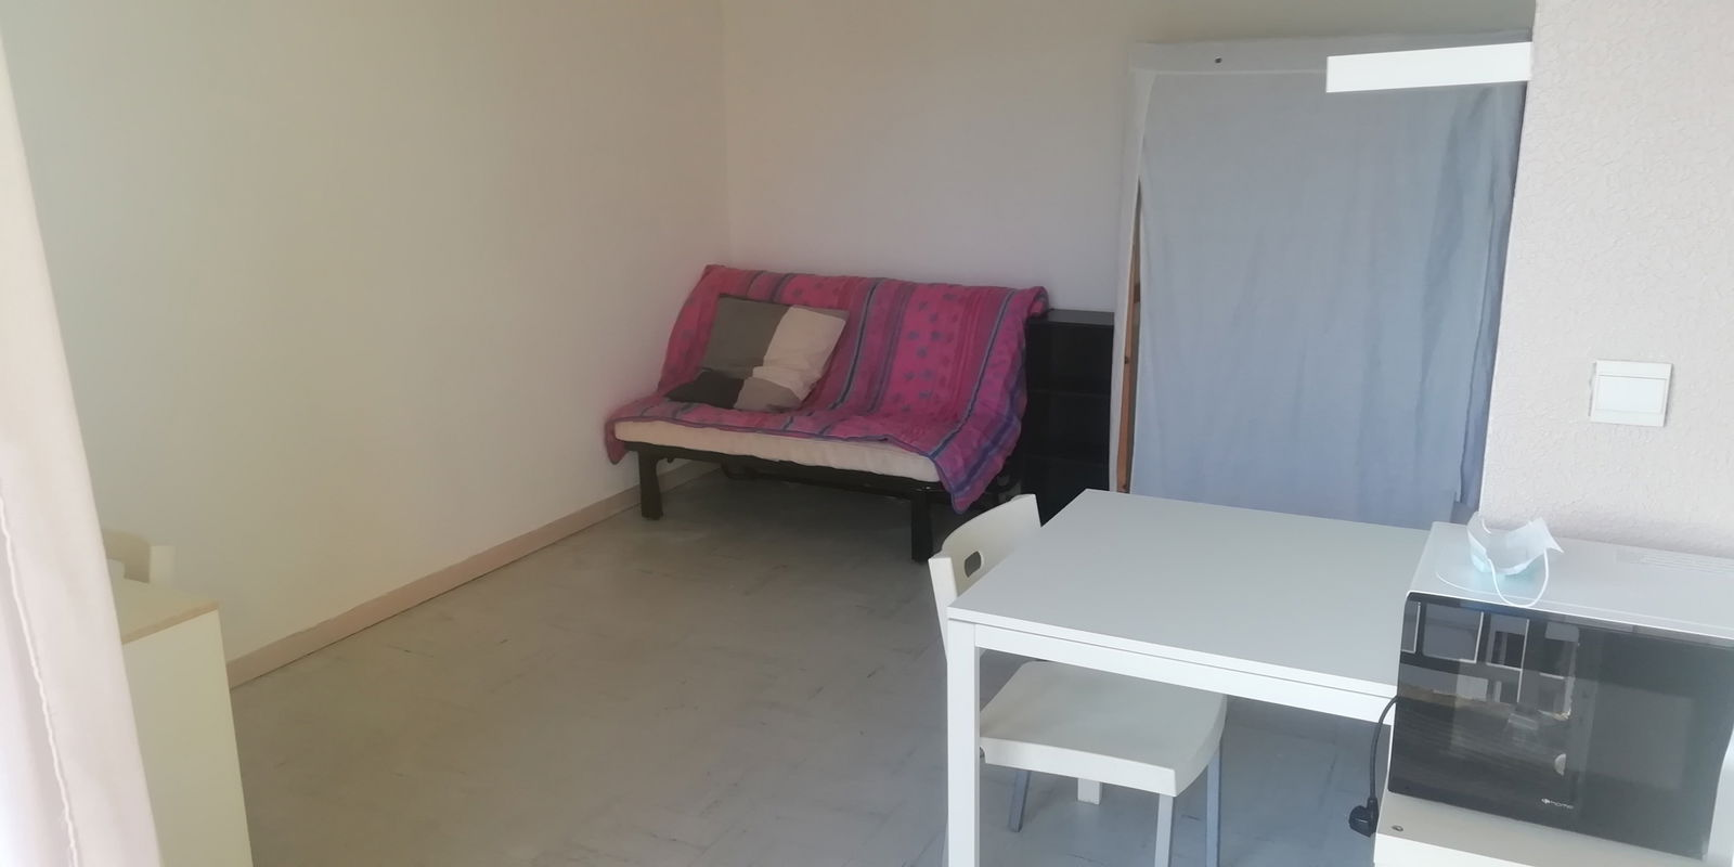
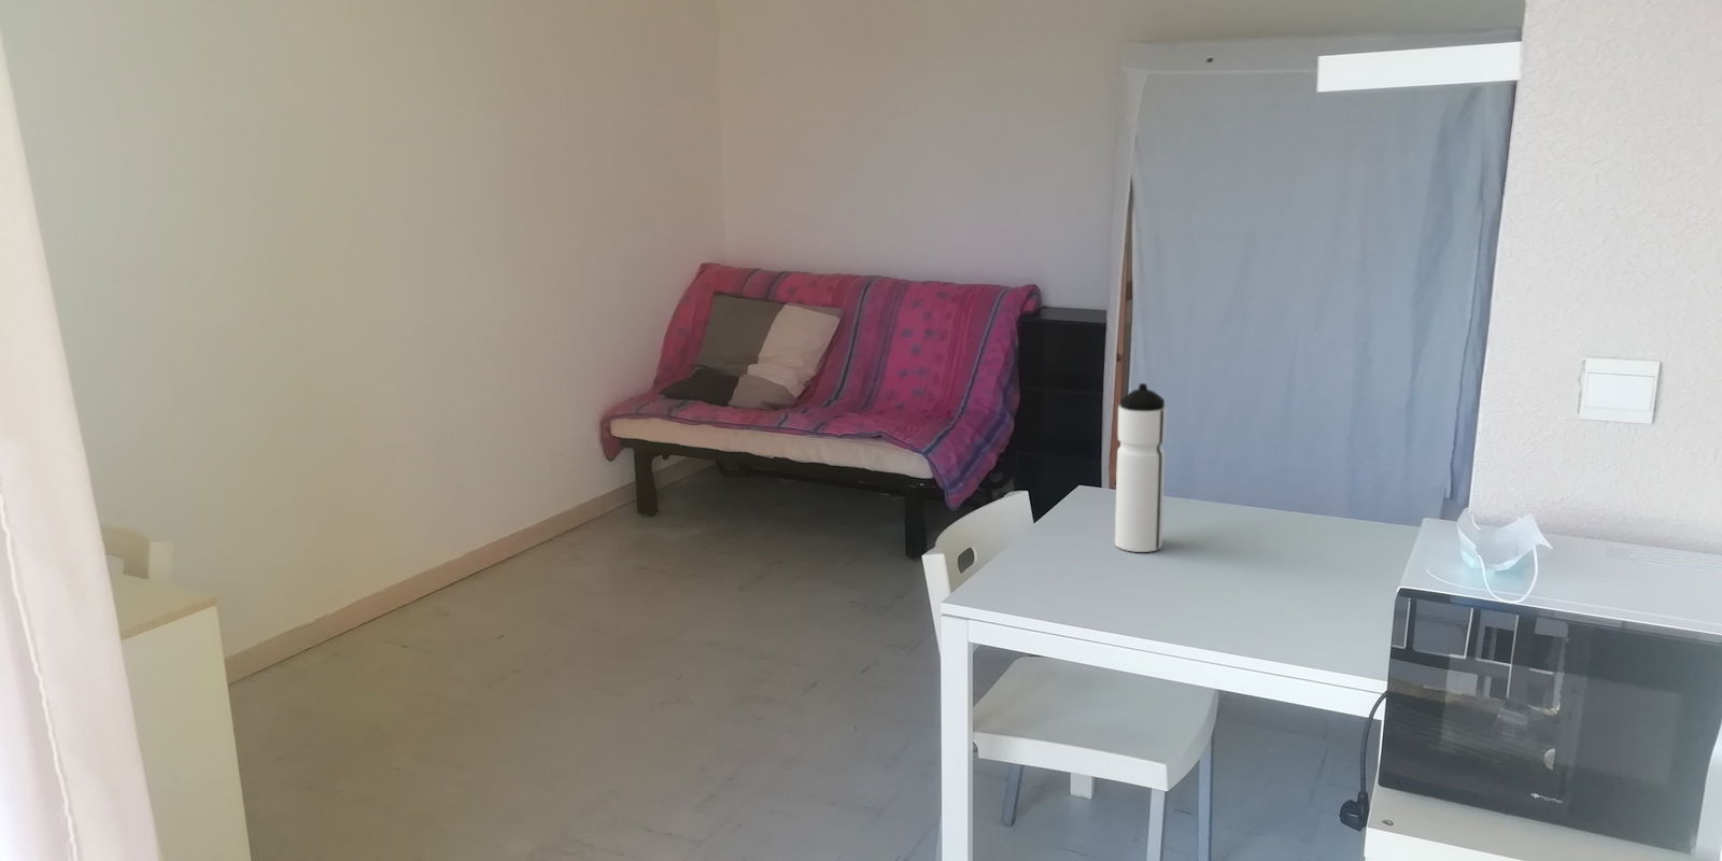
+ water bottle (1140, 465)
